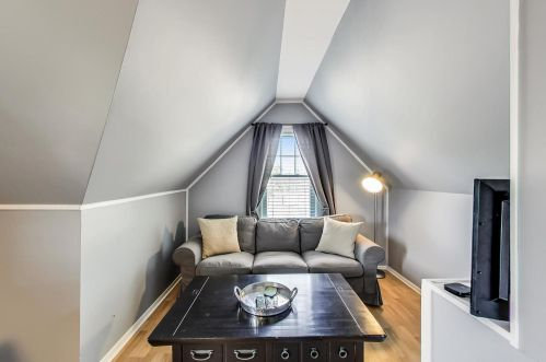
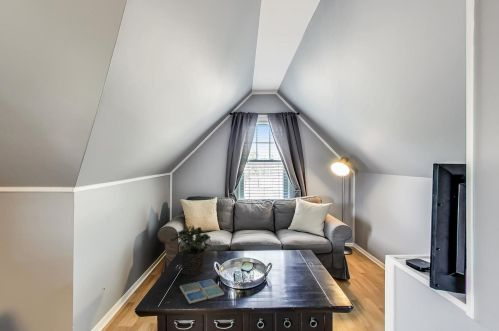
+ drink coaster (201, 289)
+ potted plant (190, 247)
